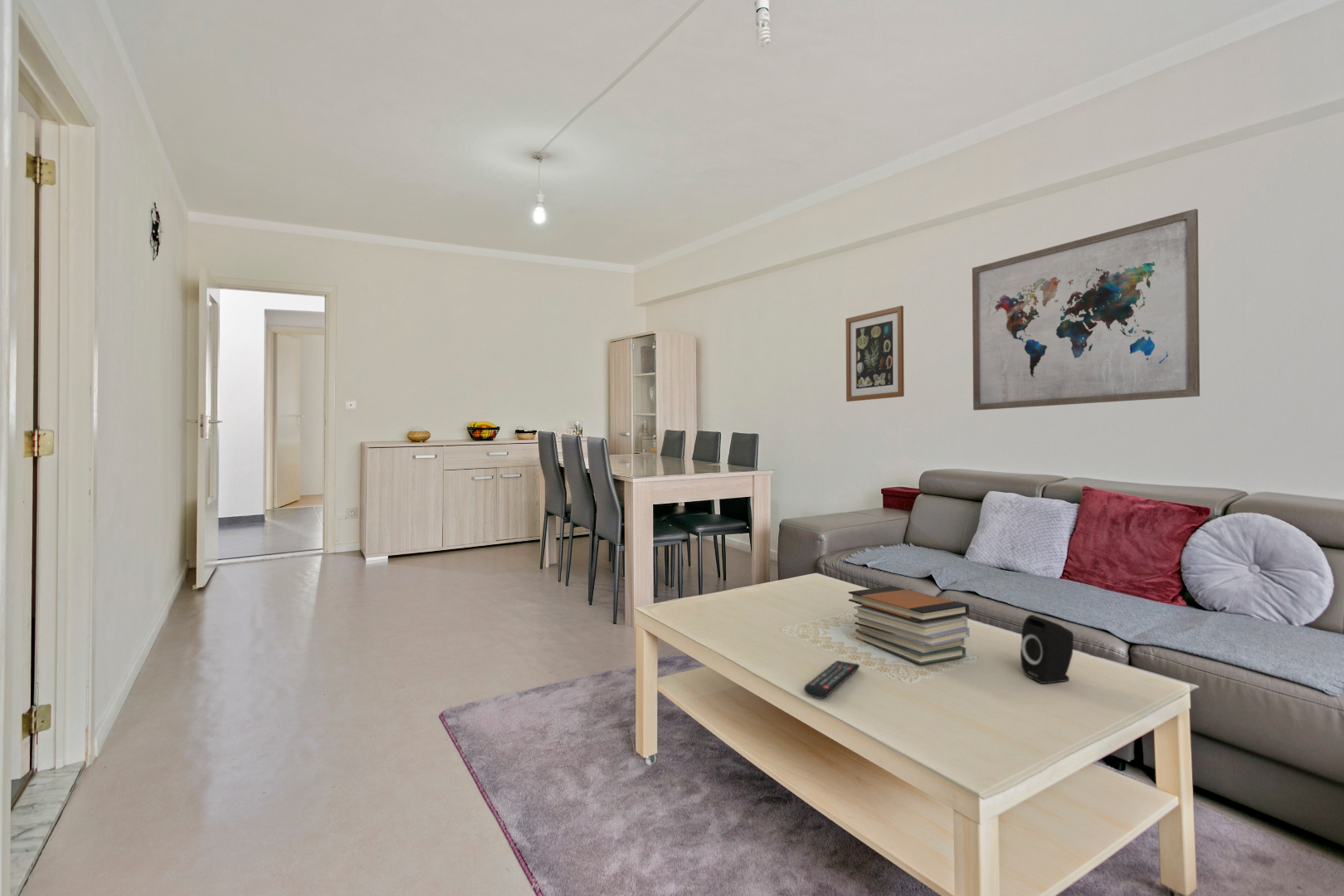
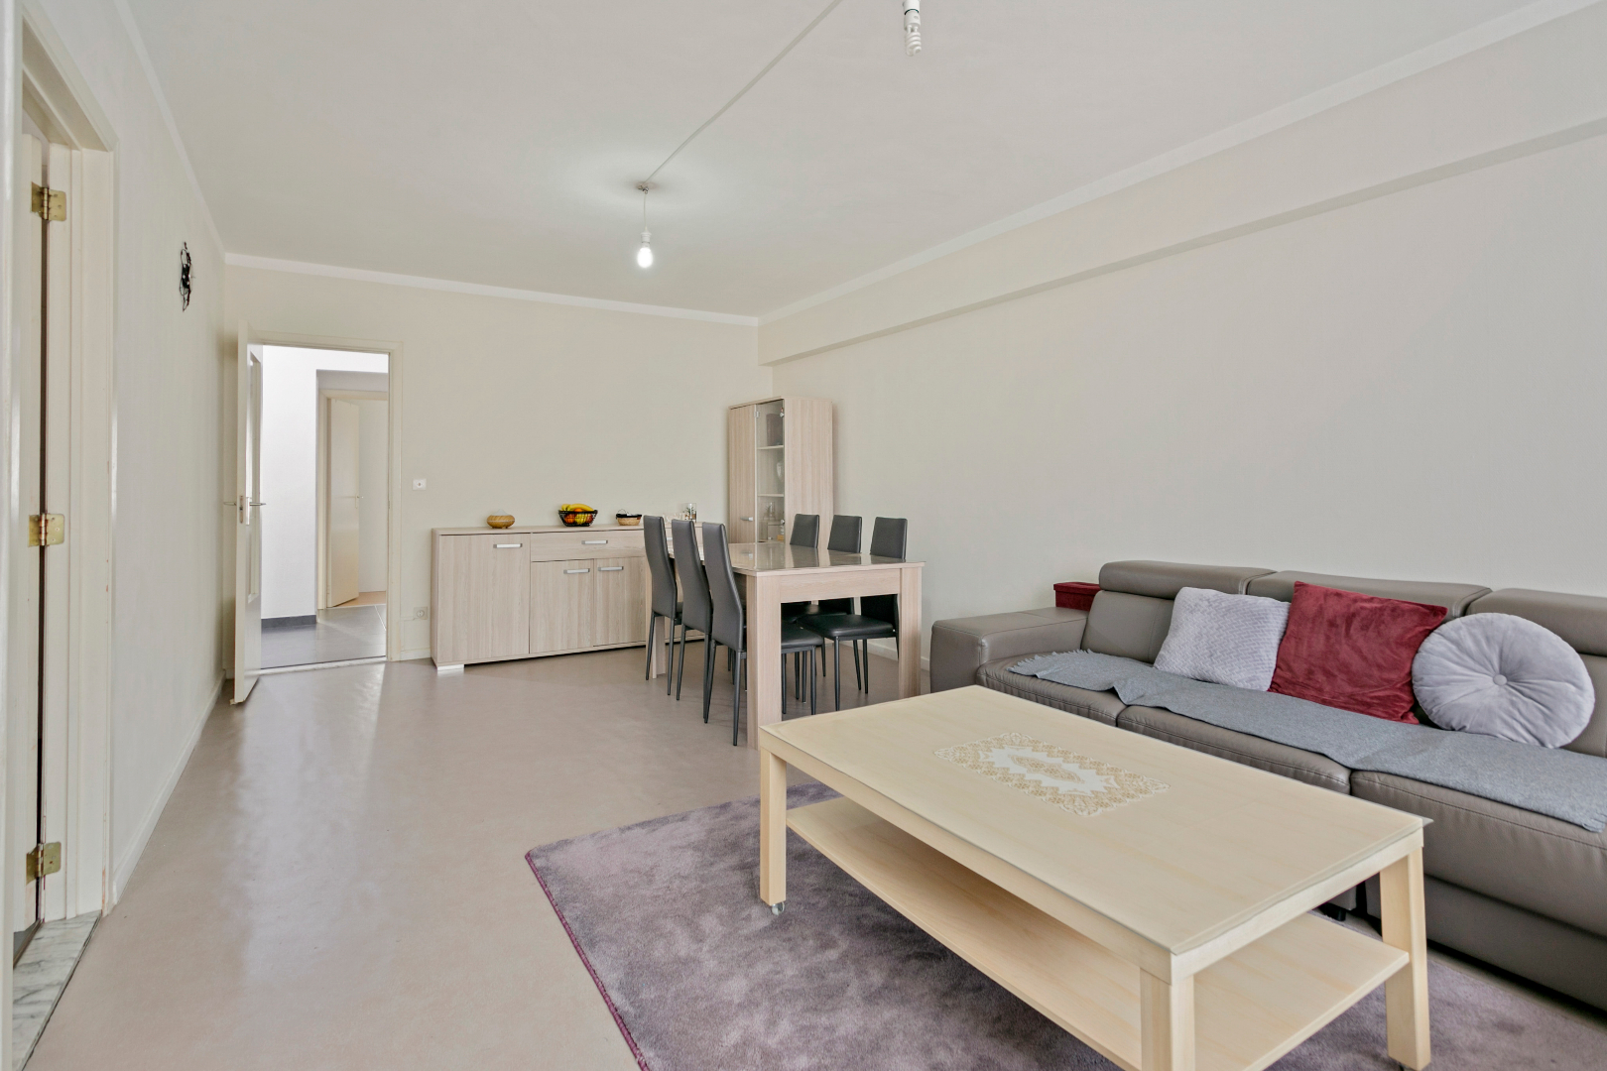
- wall art (1070, 323)
- speaker (1050, 647)
- book stack (908, 622)
- wall art (873, 355)
- remote control (833, 678)
